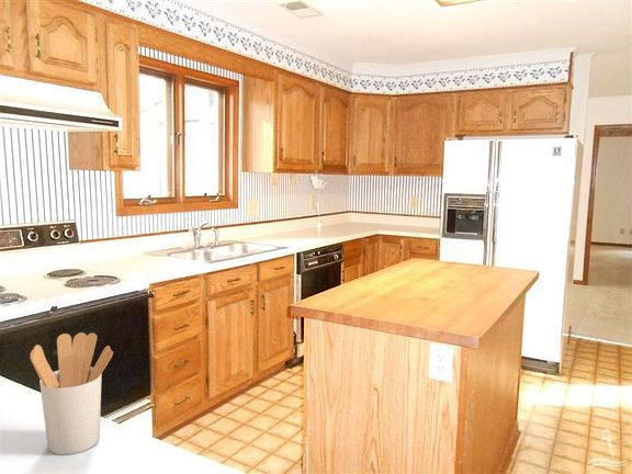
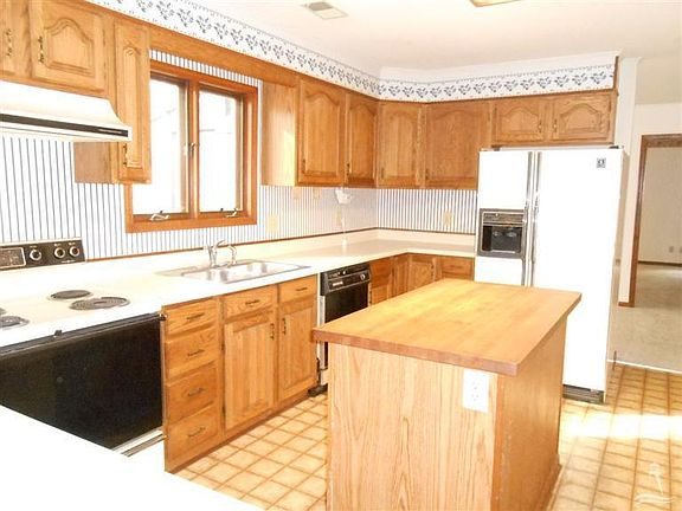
- utensil holder (74, 387)
